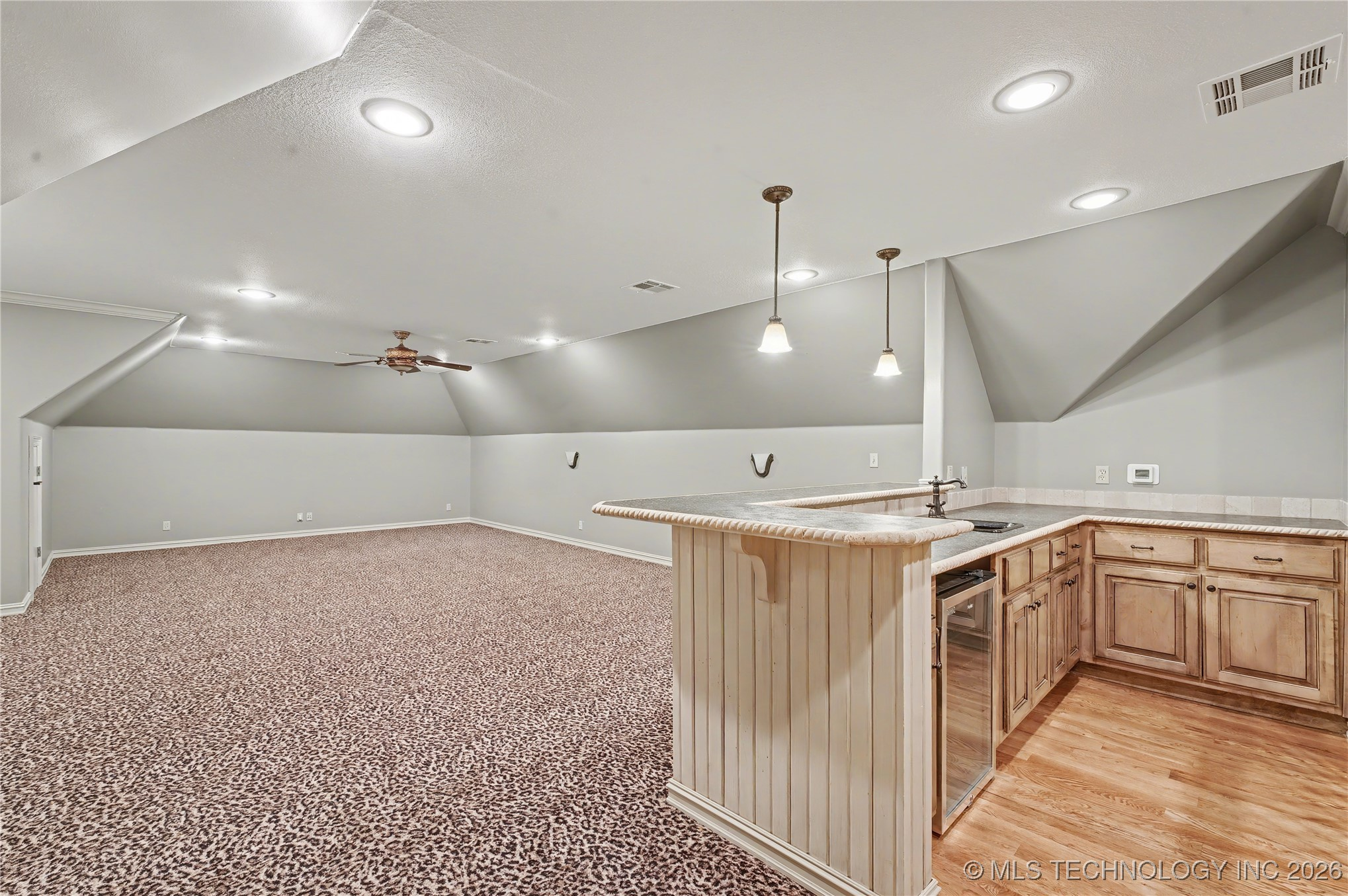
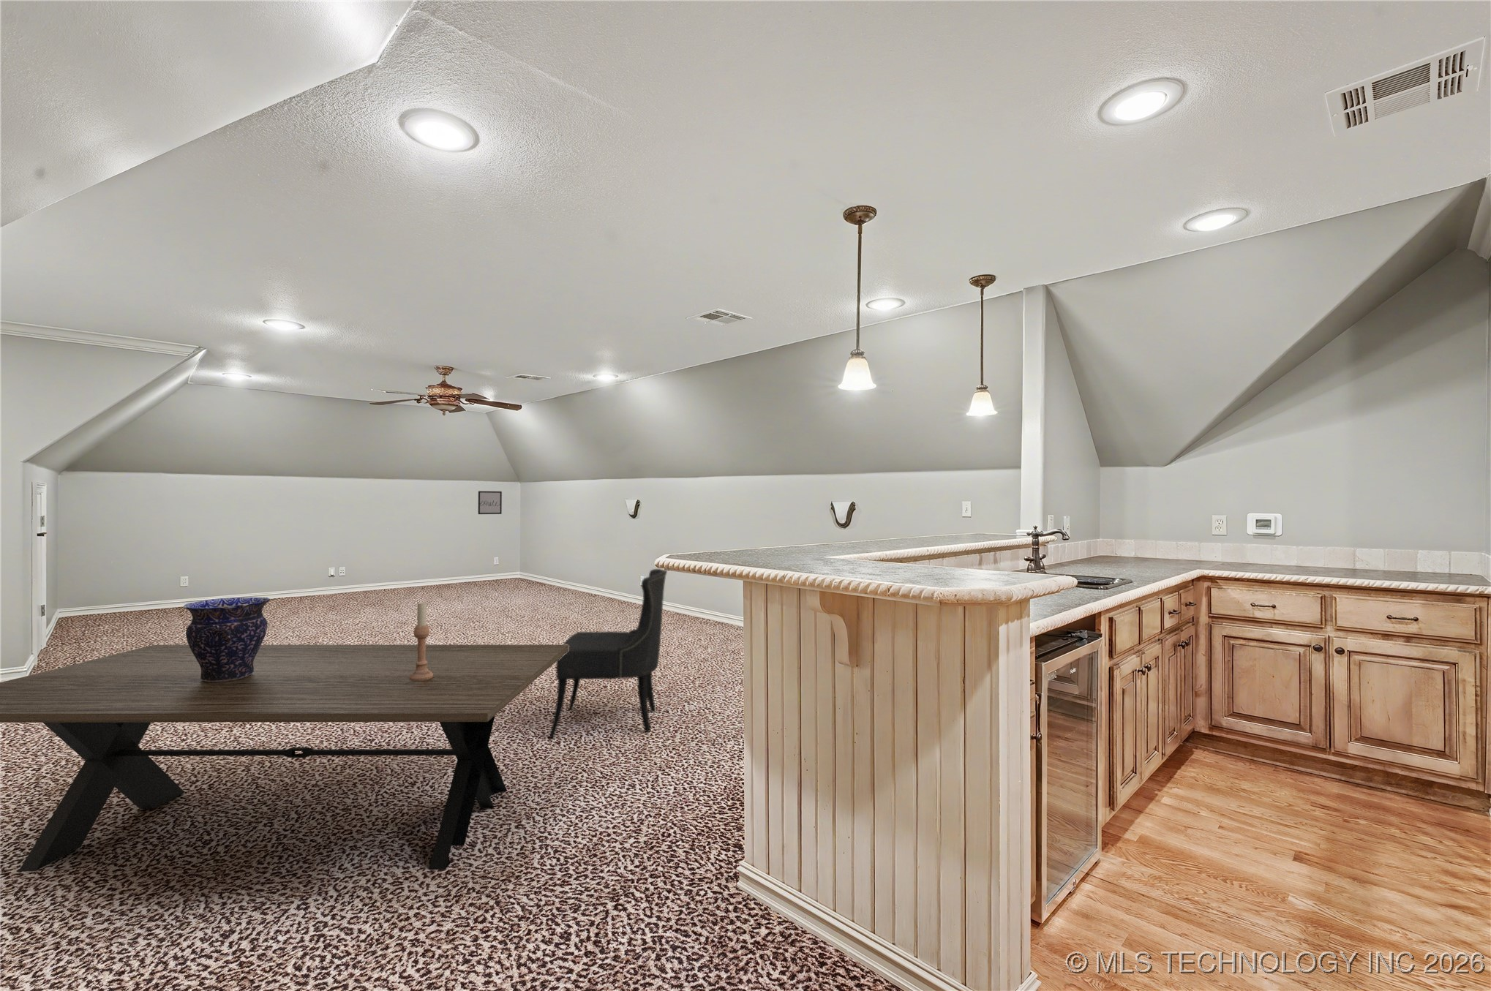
+ dining chair (605, 646)
+ vase (228, 638)
+ dining table (289, 750)
+ wall art (489, 502)
+ candlestick (421, 638)
